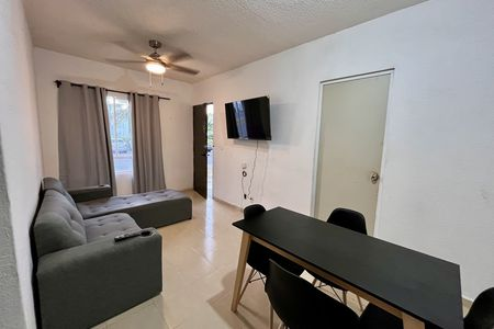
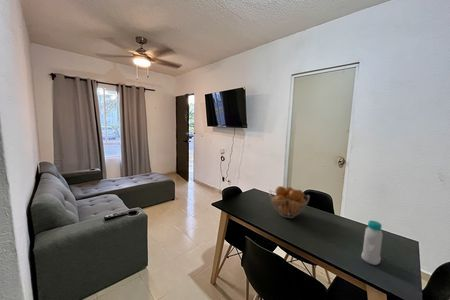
+ bottle (372, 241)
+ fruit basket (288, 201)
